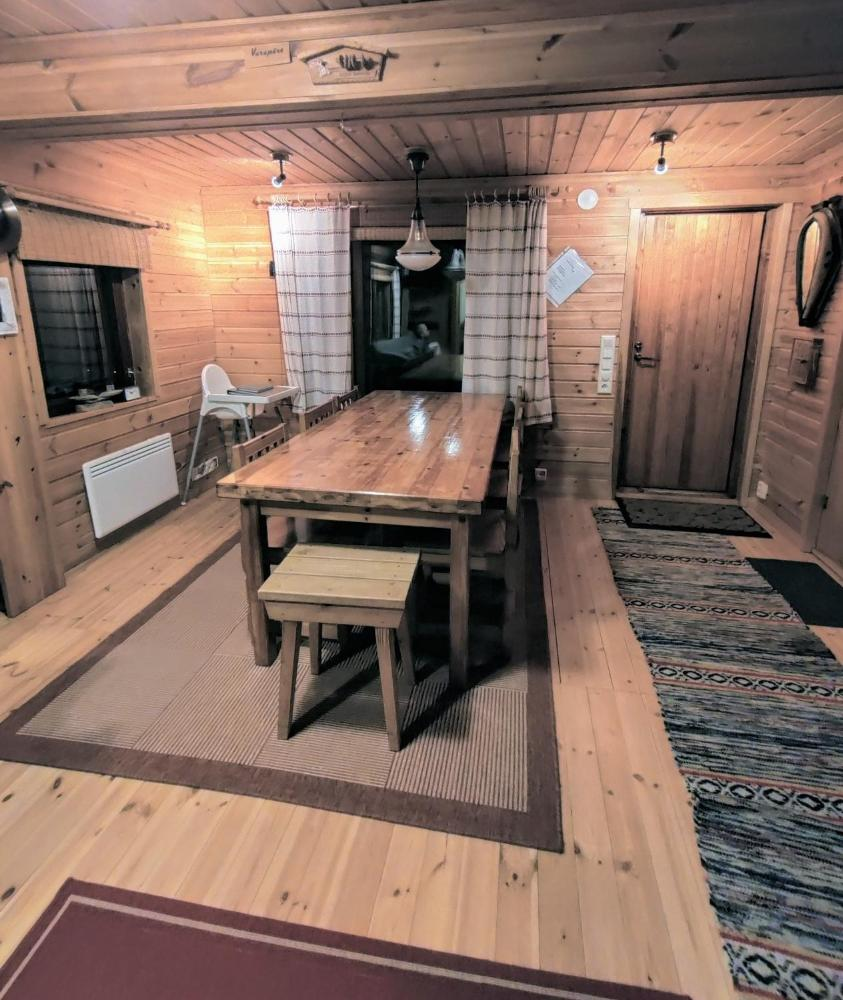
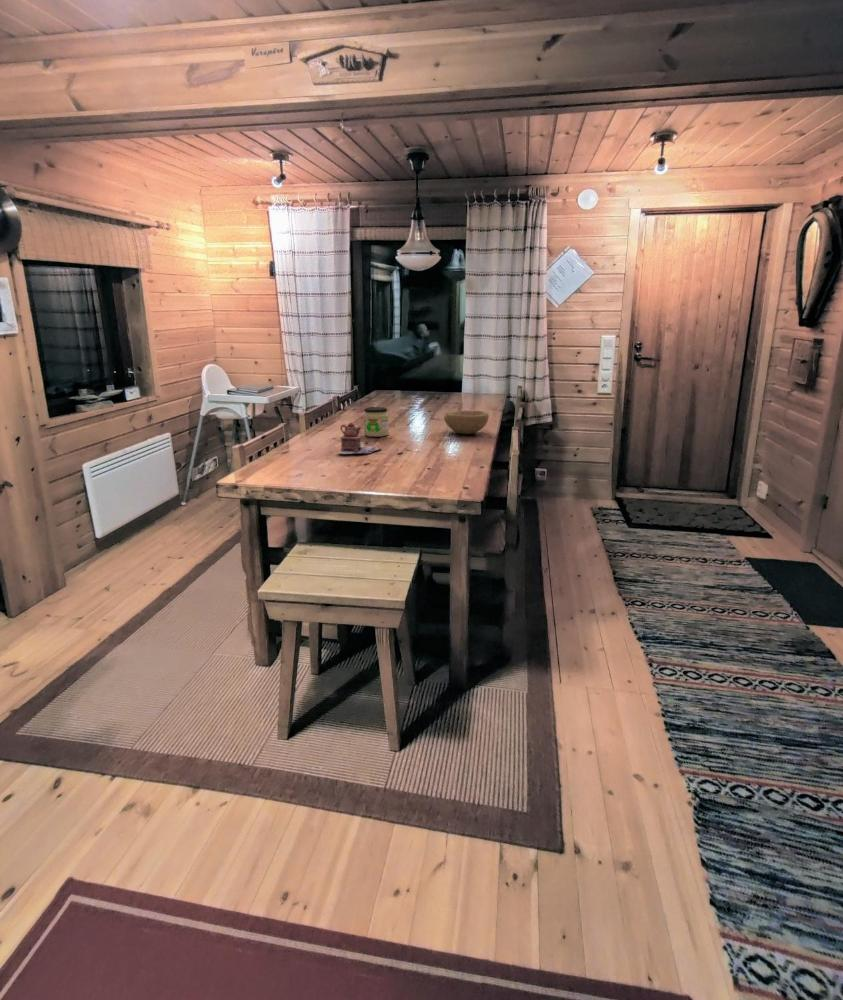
+ bowl (466, 423)
+ teapot (352, 437)
+ jar (376, 421)
